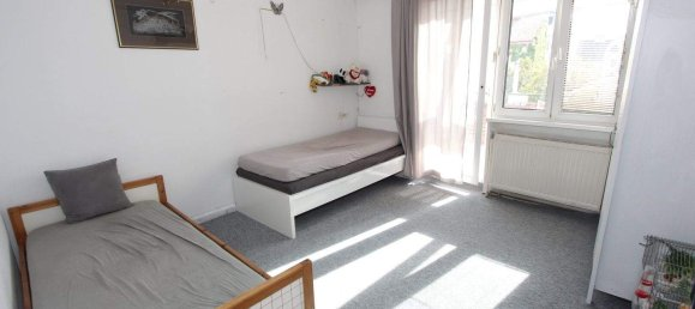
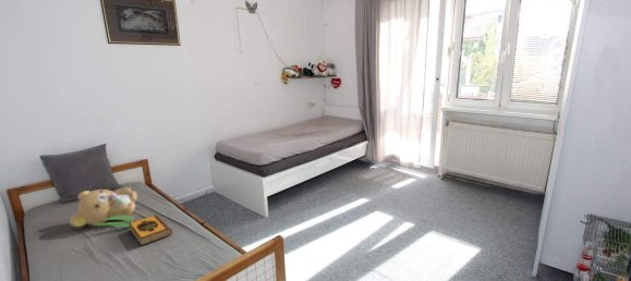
+ hardback book (150, 229)
+ teddy bear (106, 207)
